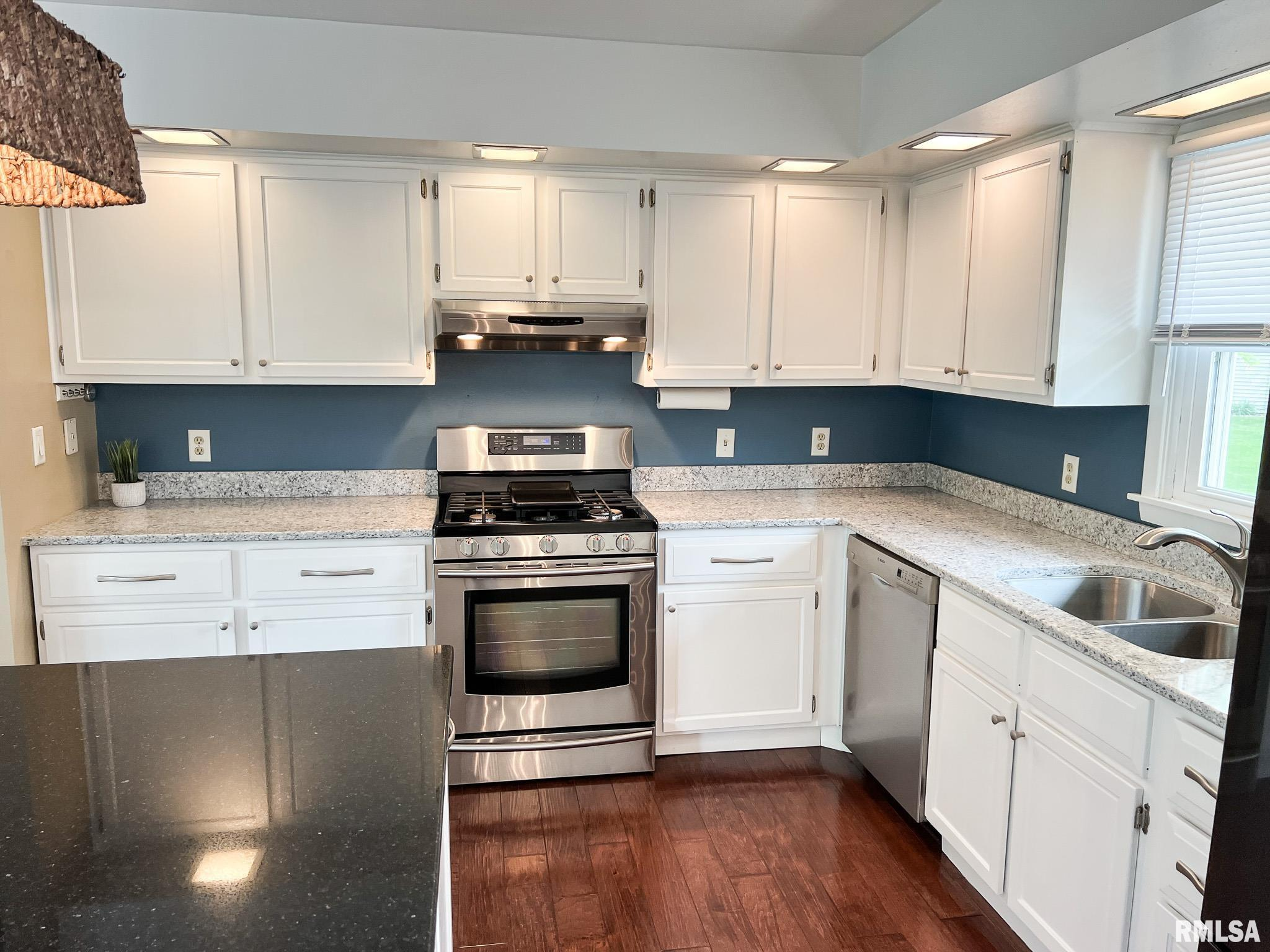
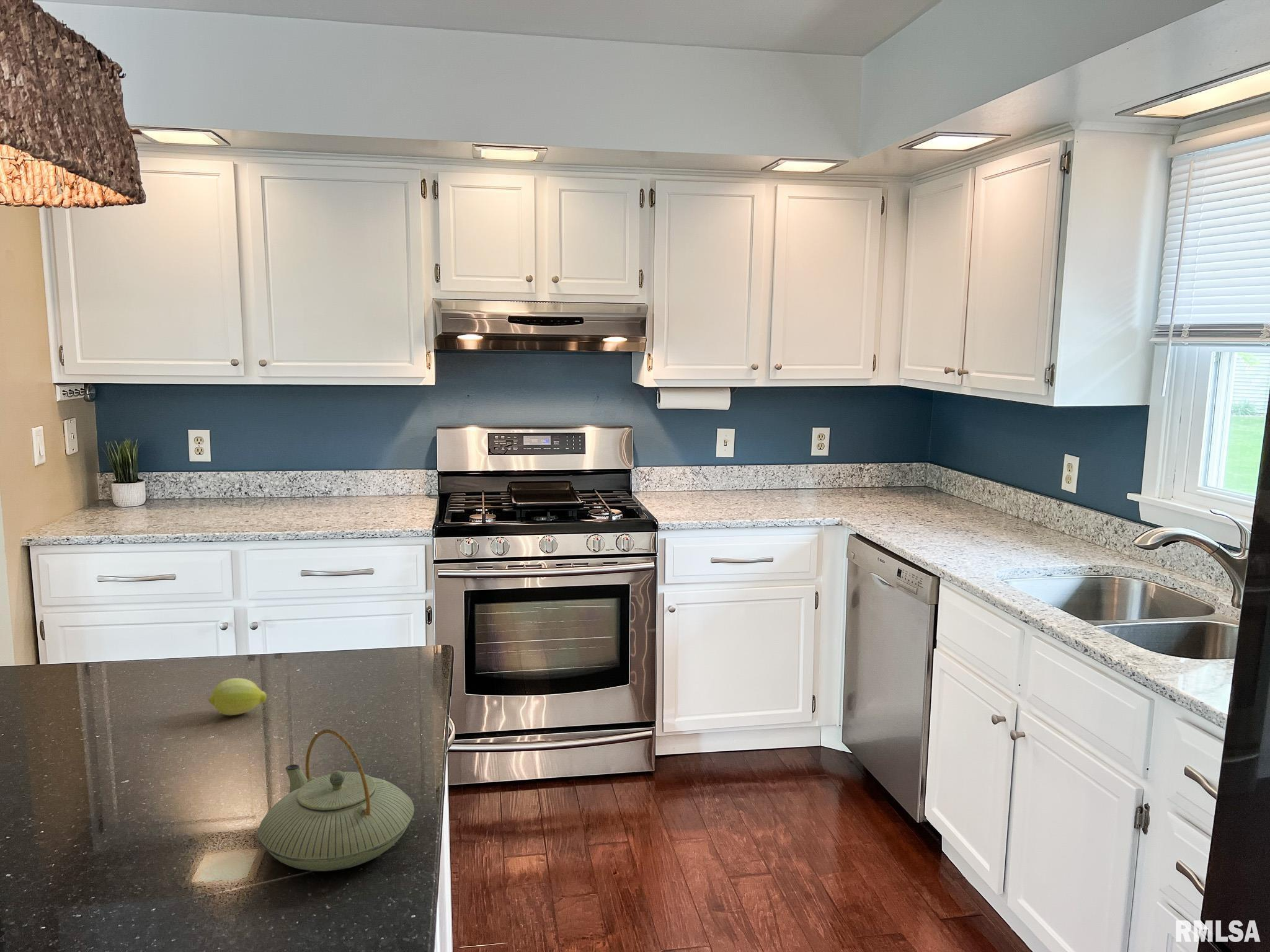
+ teapot (332, 785)
+ fruit (237, 696)
